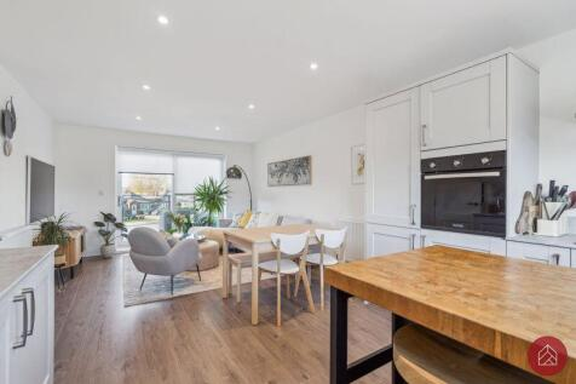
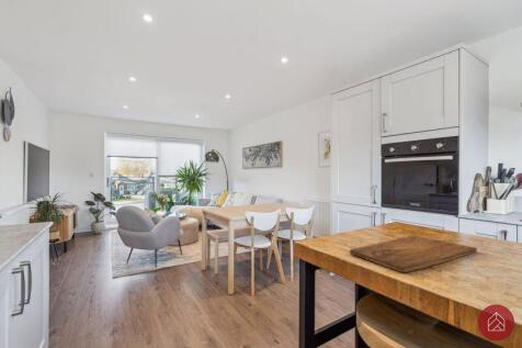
+ cutting board (412, 250)
